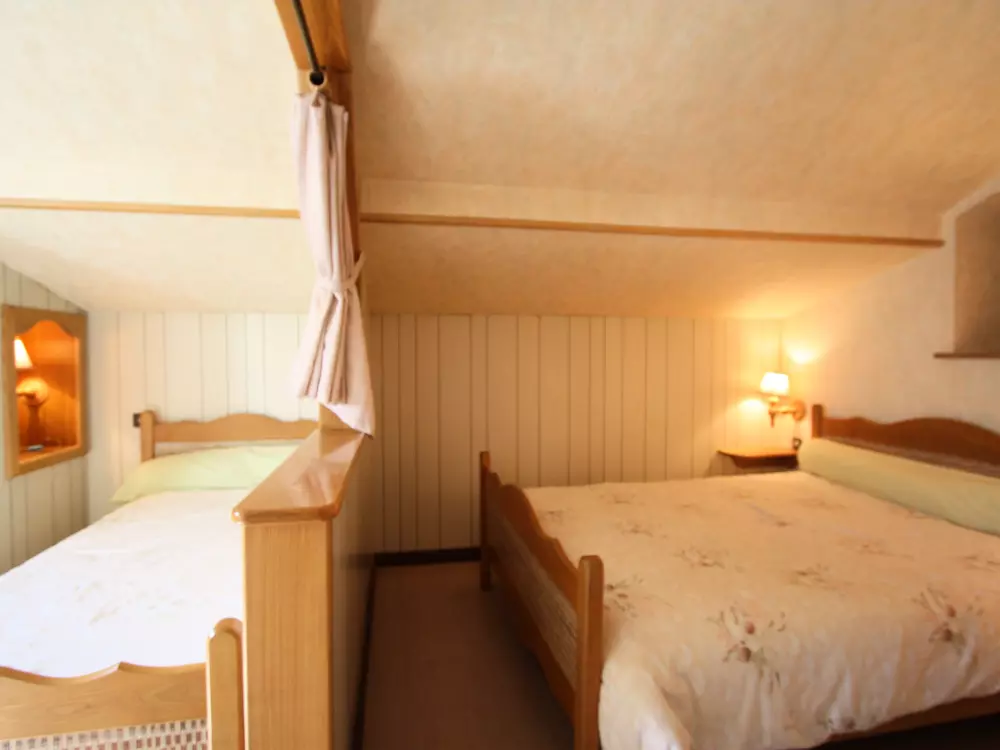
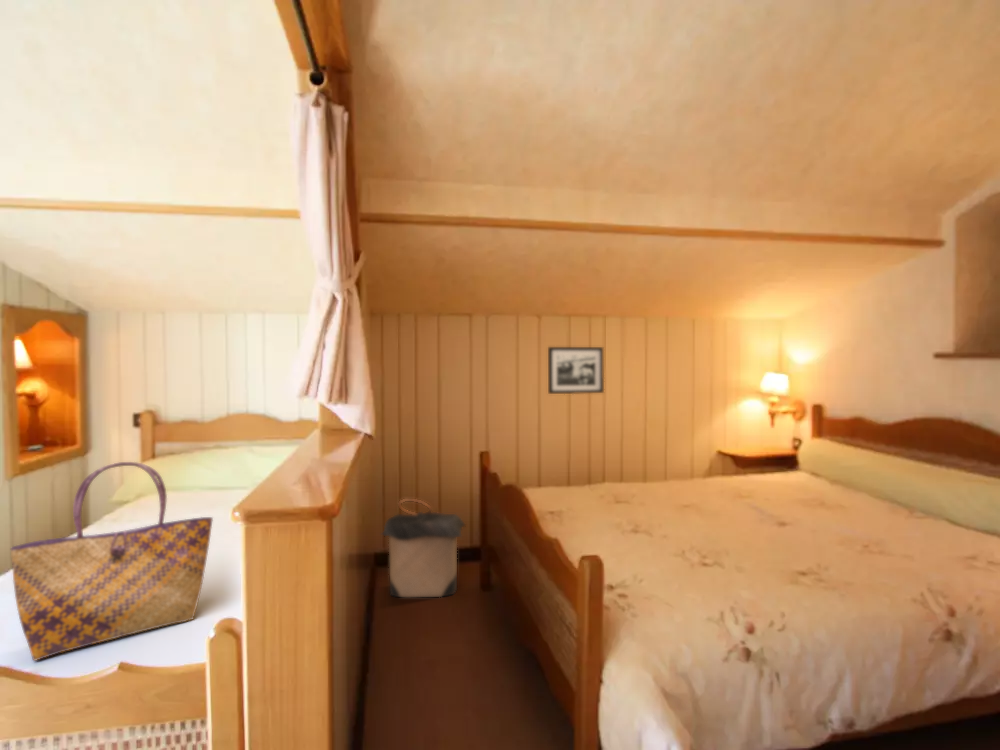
+ picture frame (576, 370)
+ laundry hamper (425, 542)
+ tote bag (121, 546)
